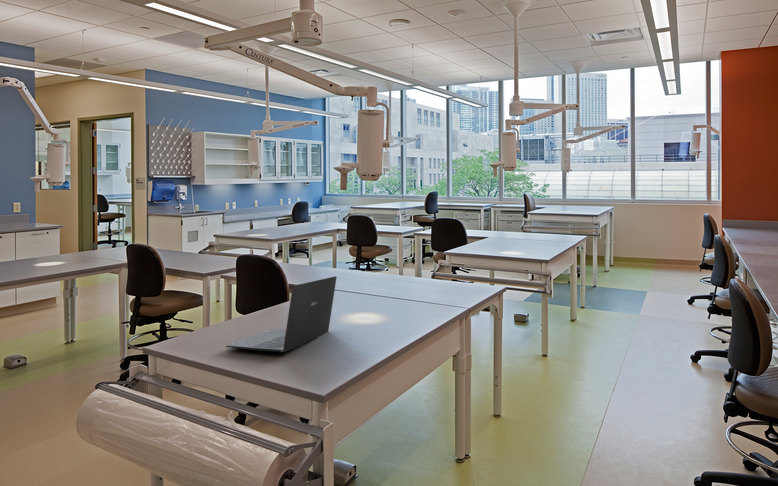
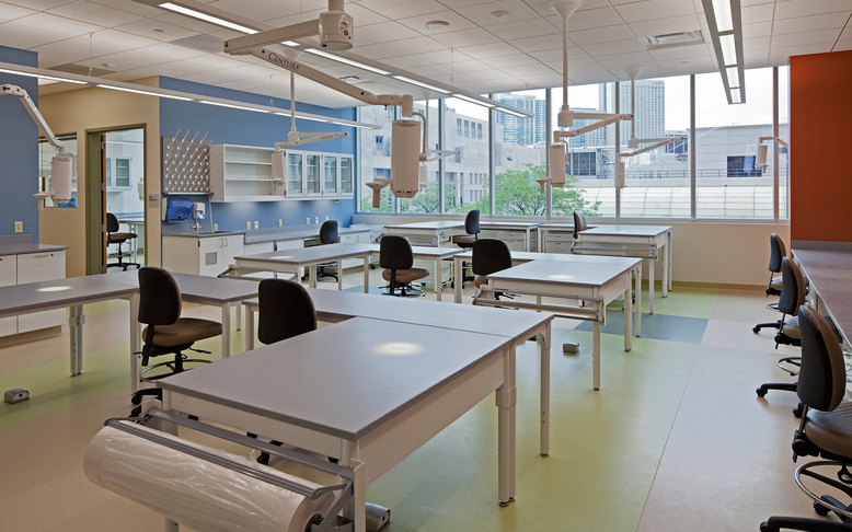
- laptop (289, 310)
